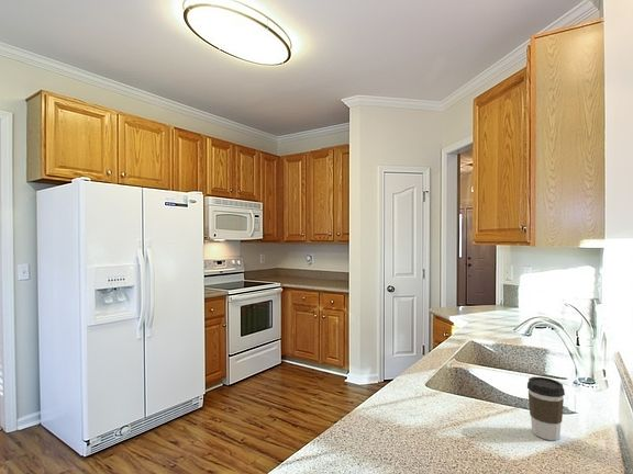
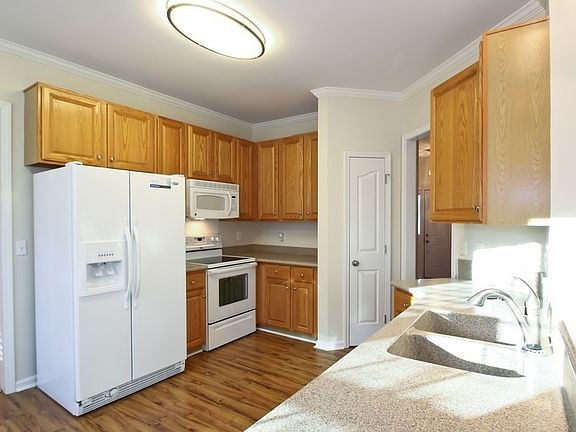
- coffee cup (545, 407)
